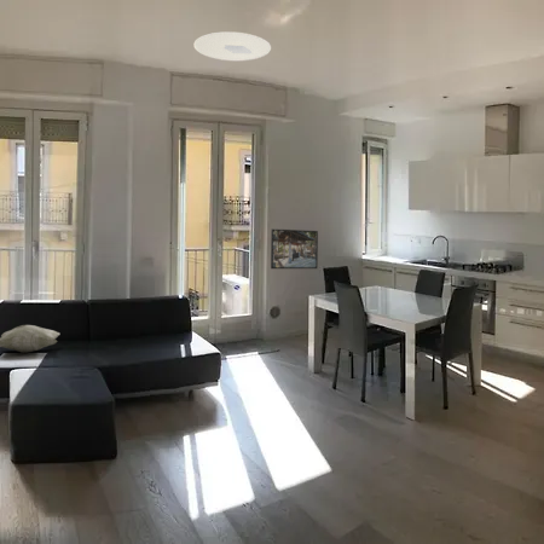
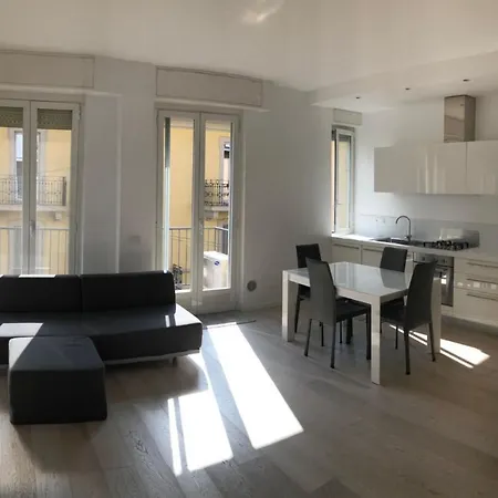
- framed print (294, 249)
- ceiling light (232, 44)
- decorative pillow (28, 337)
